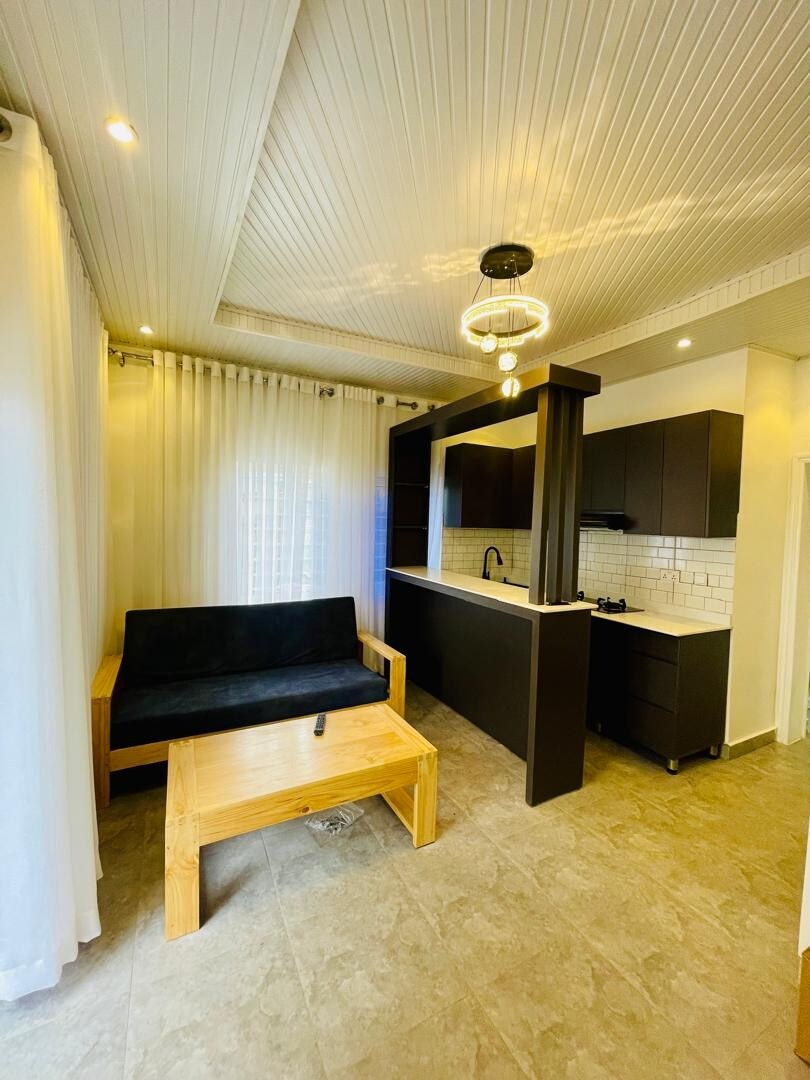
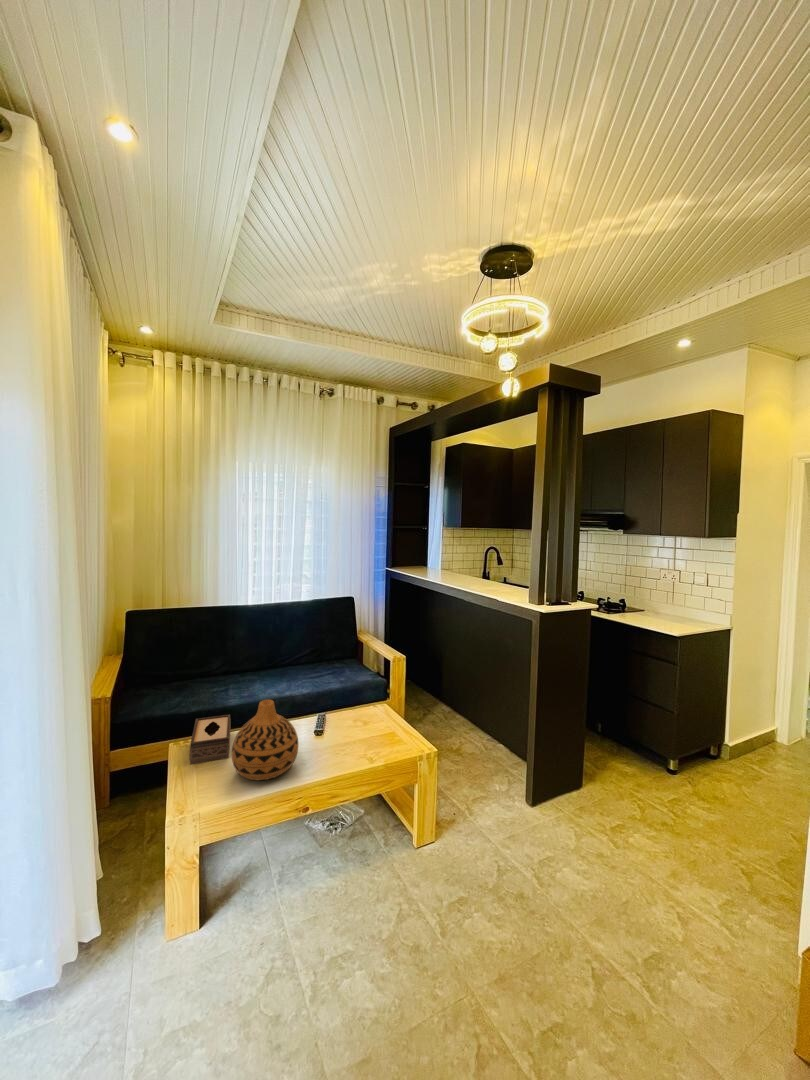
+ vase (266, 735)
+ tissue box (211, 738)
